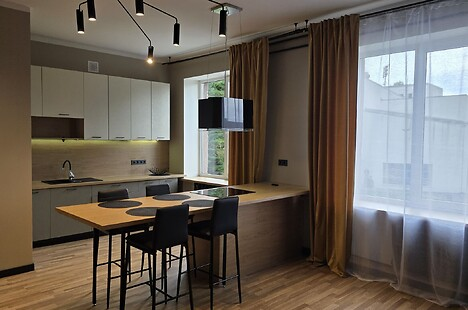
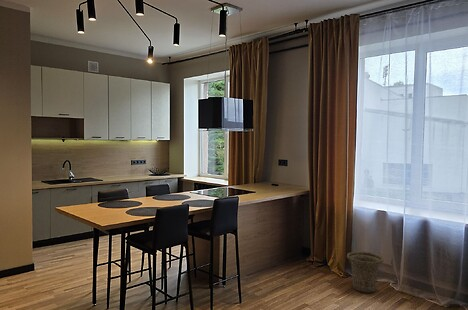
+ basket (364, 272)
